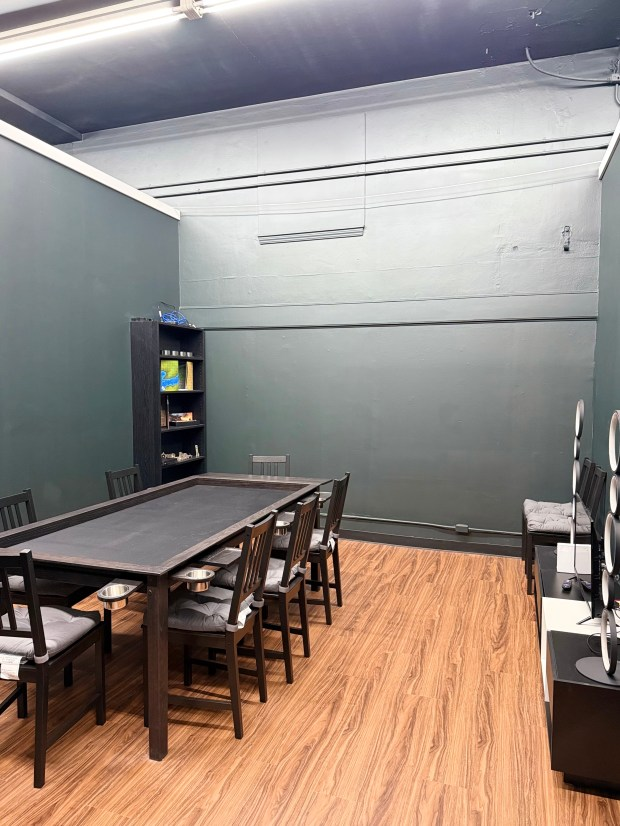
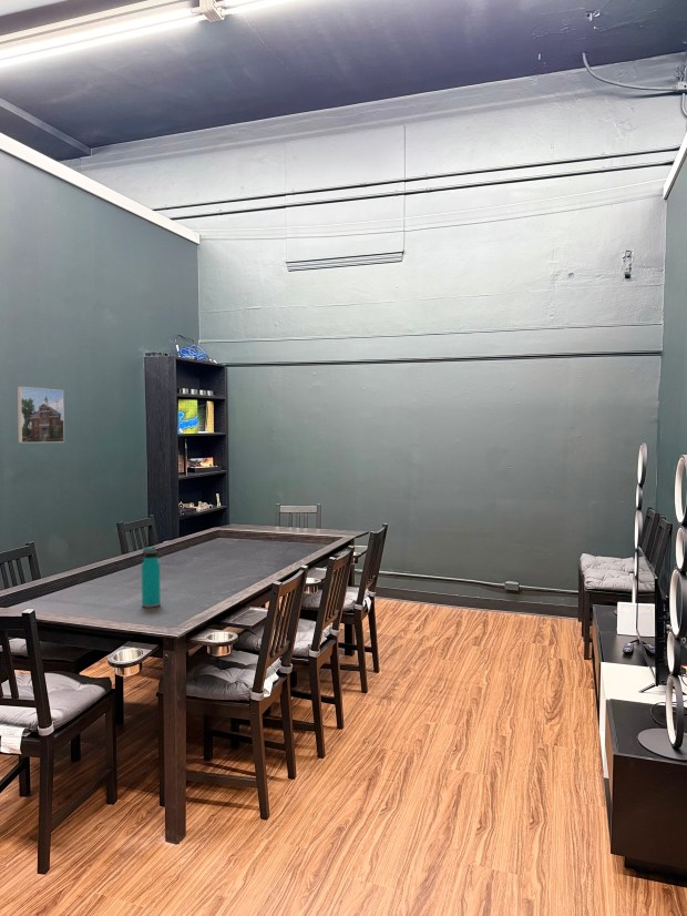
+ water bottle (151, 576)
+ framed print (41, 415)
